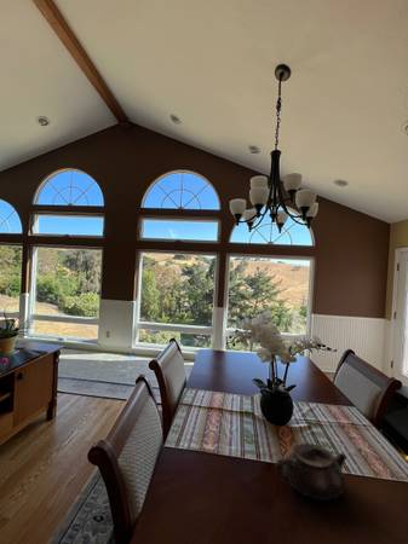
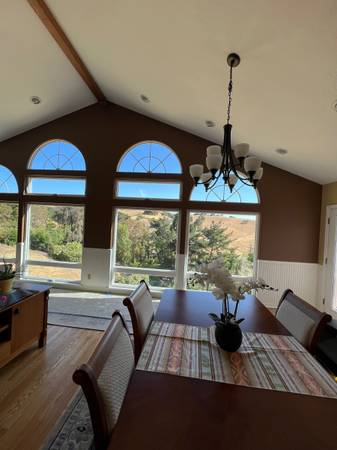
- teapot (311, 464)
